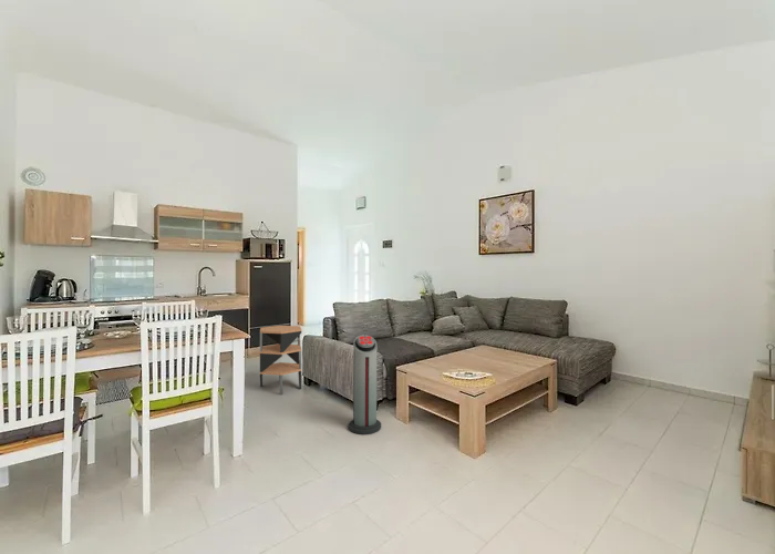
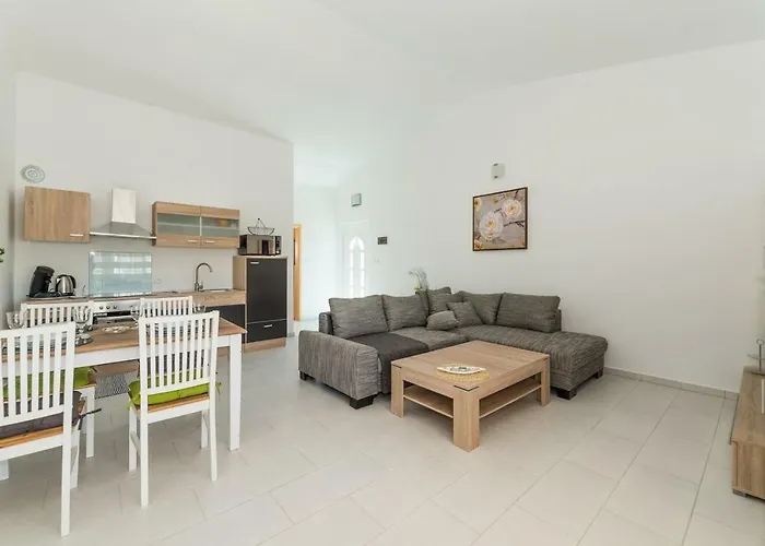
- air purifier (364, 381)
- side table (280, 357)
